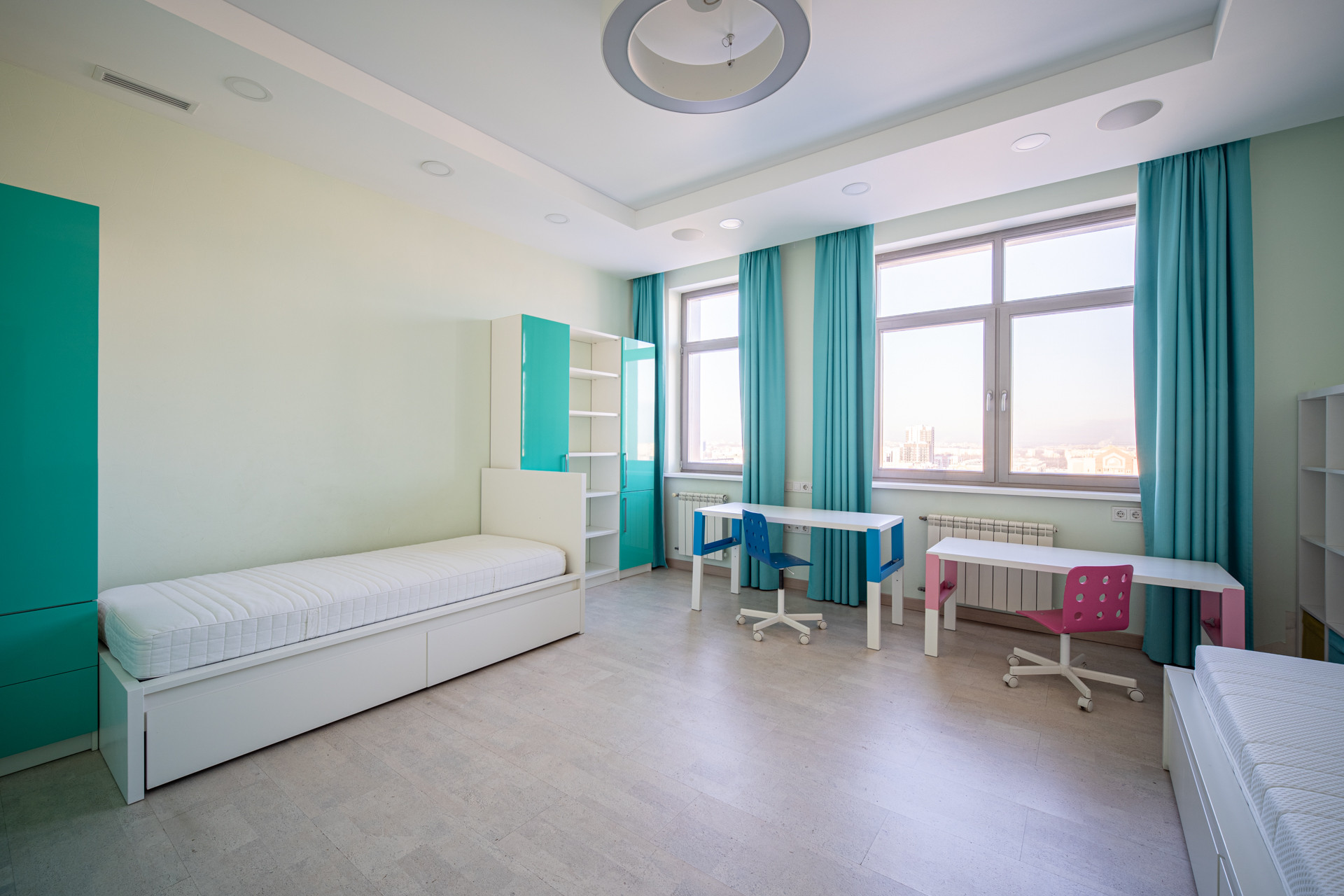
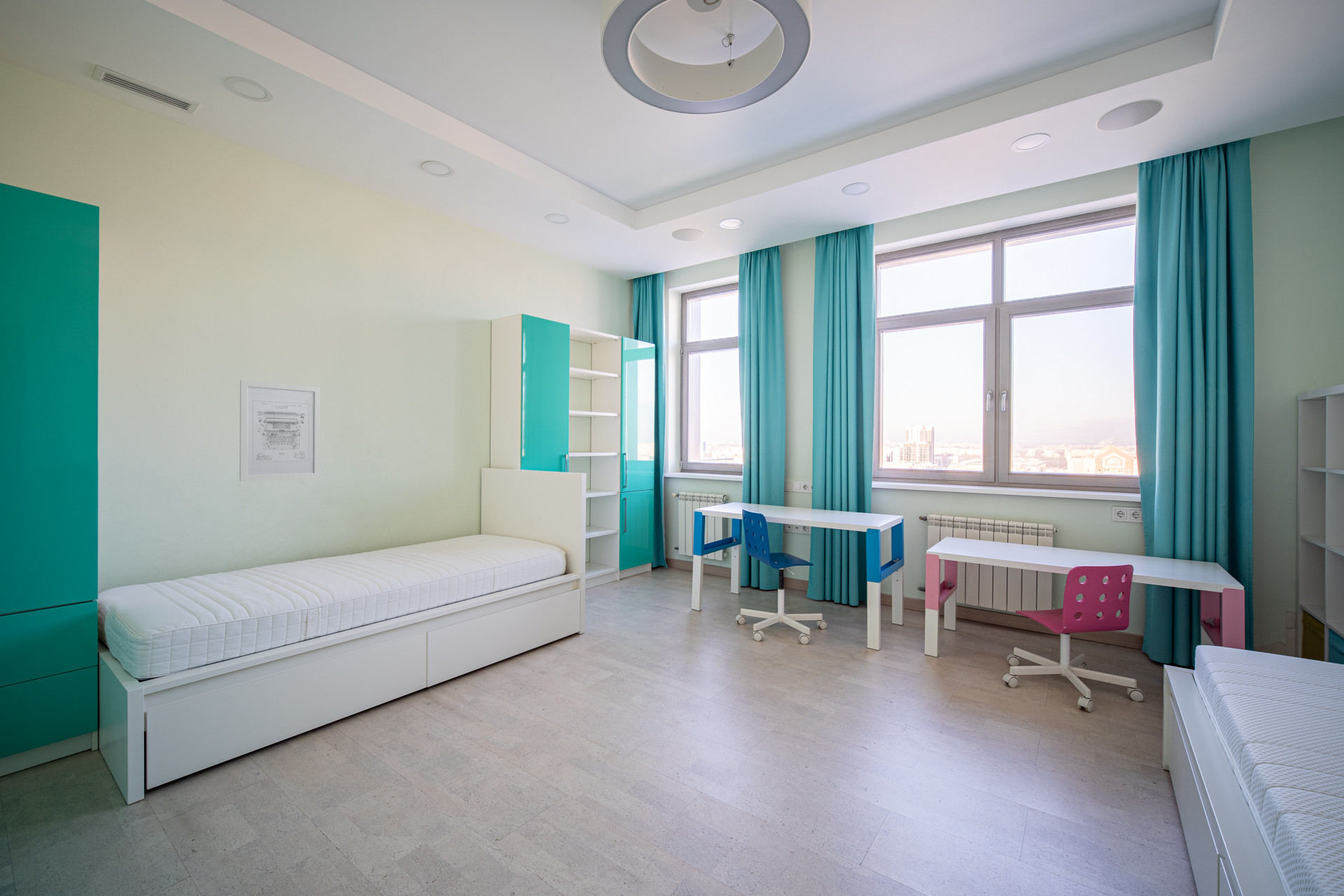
+ wall art (281, 431)
